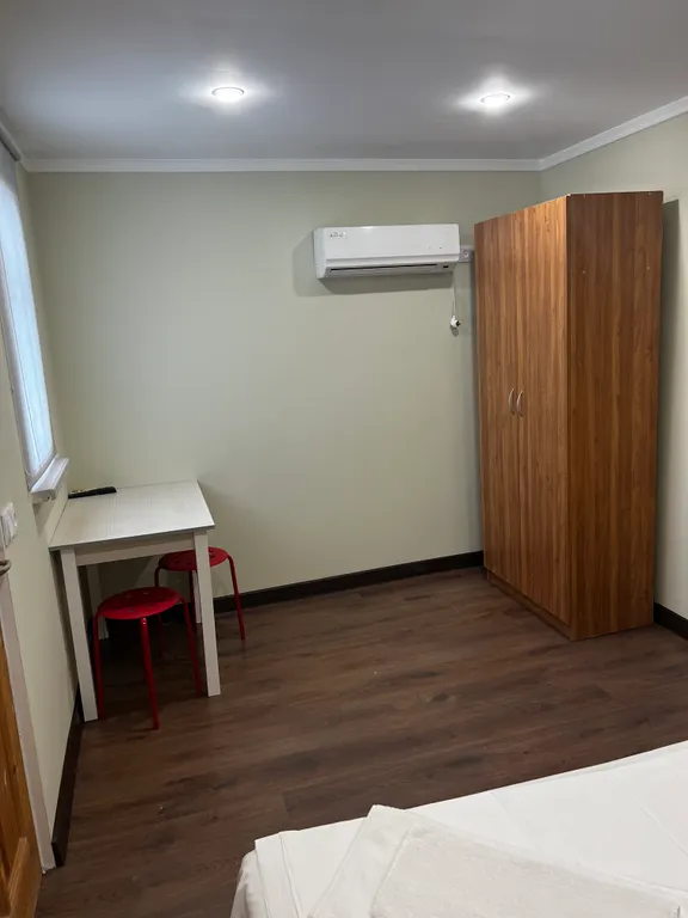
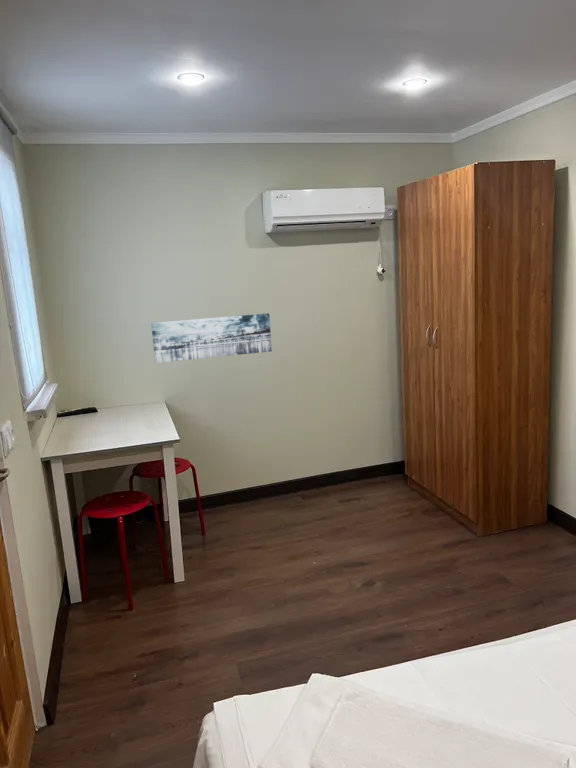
+ wall art (213, 337)
